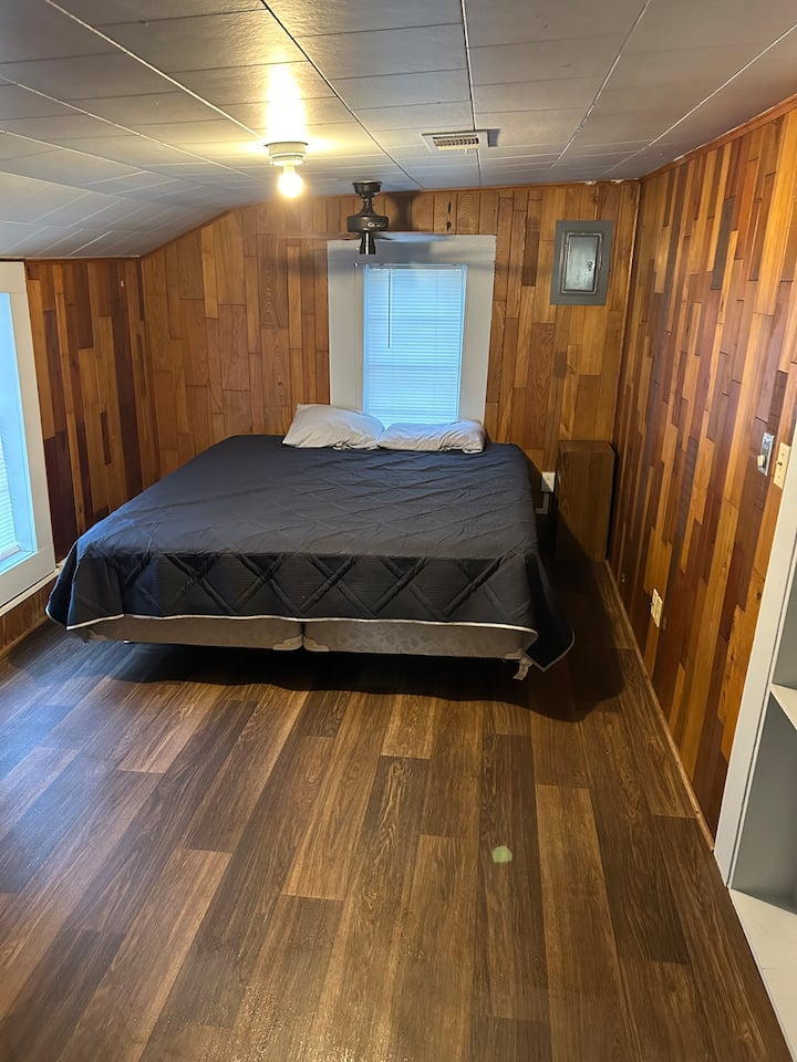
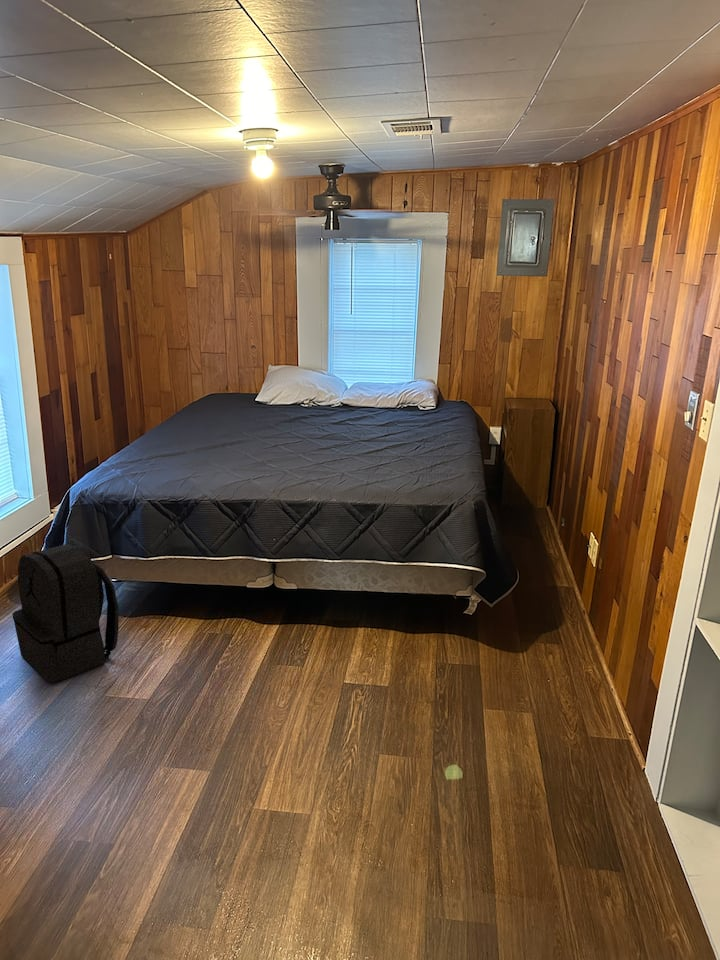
+ backpack (67, 604)
